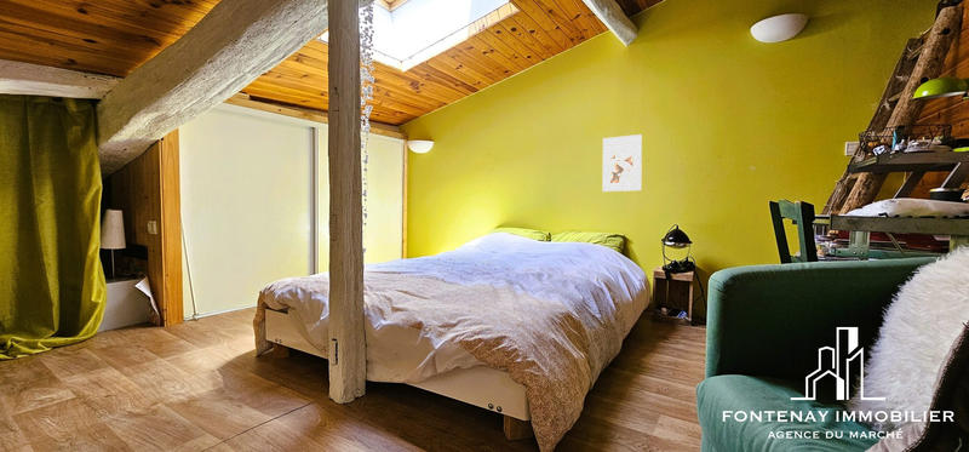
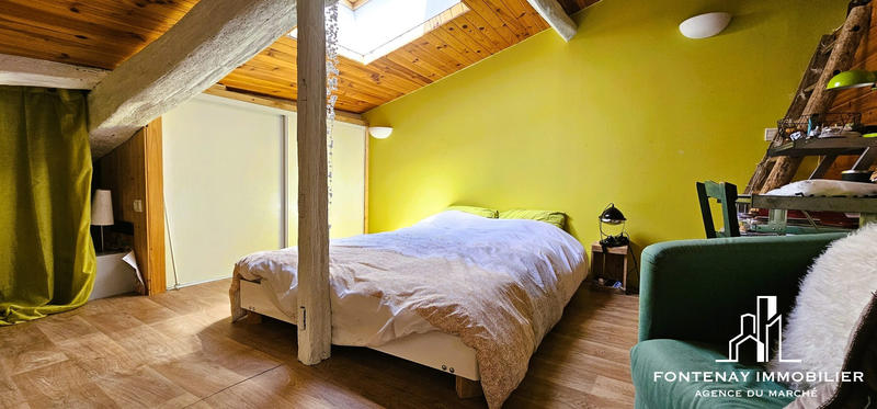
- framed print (621, 164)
